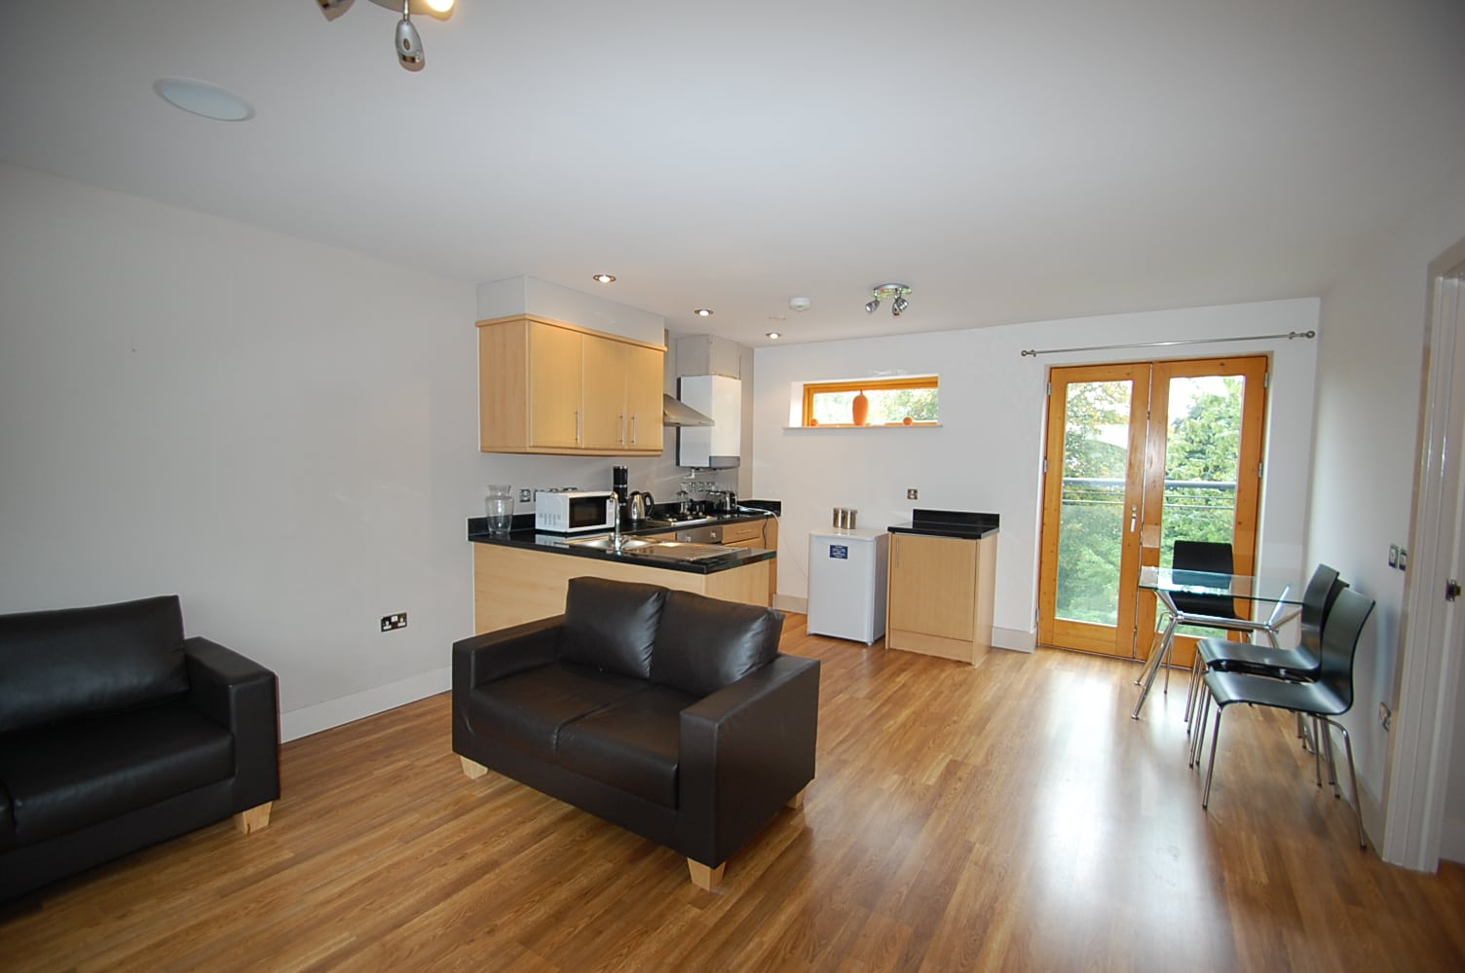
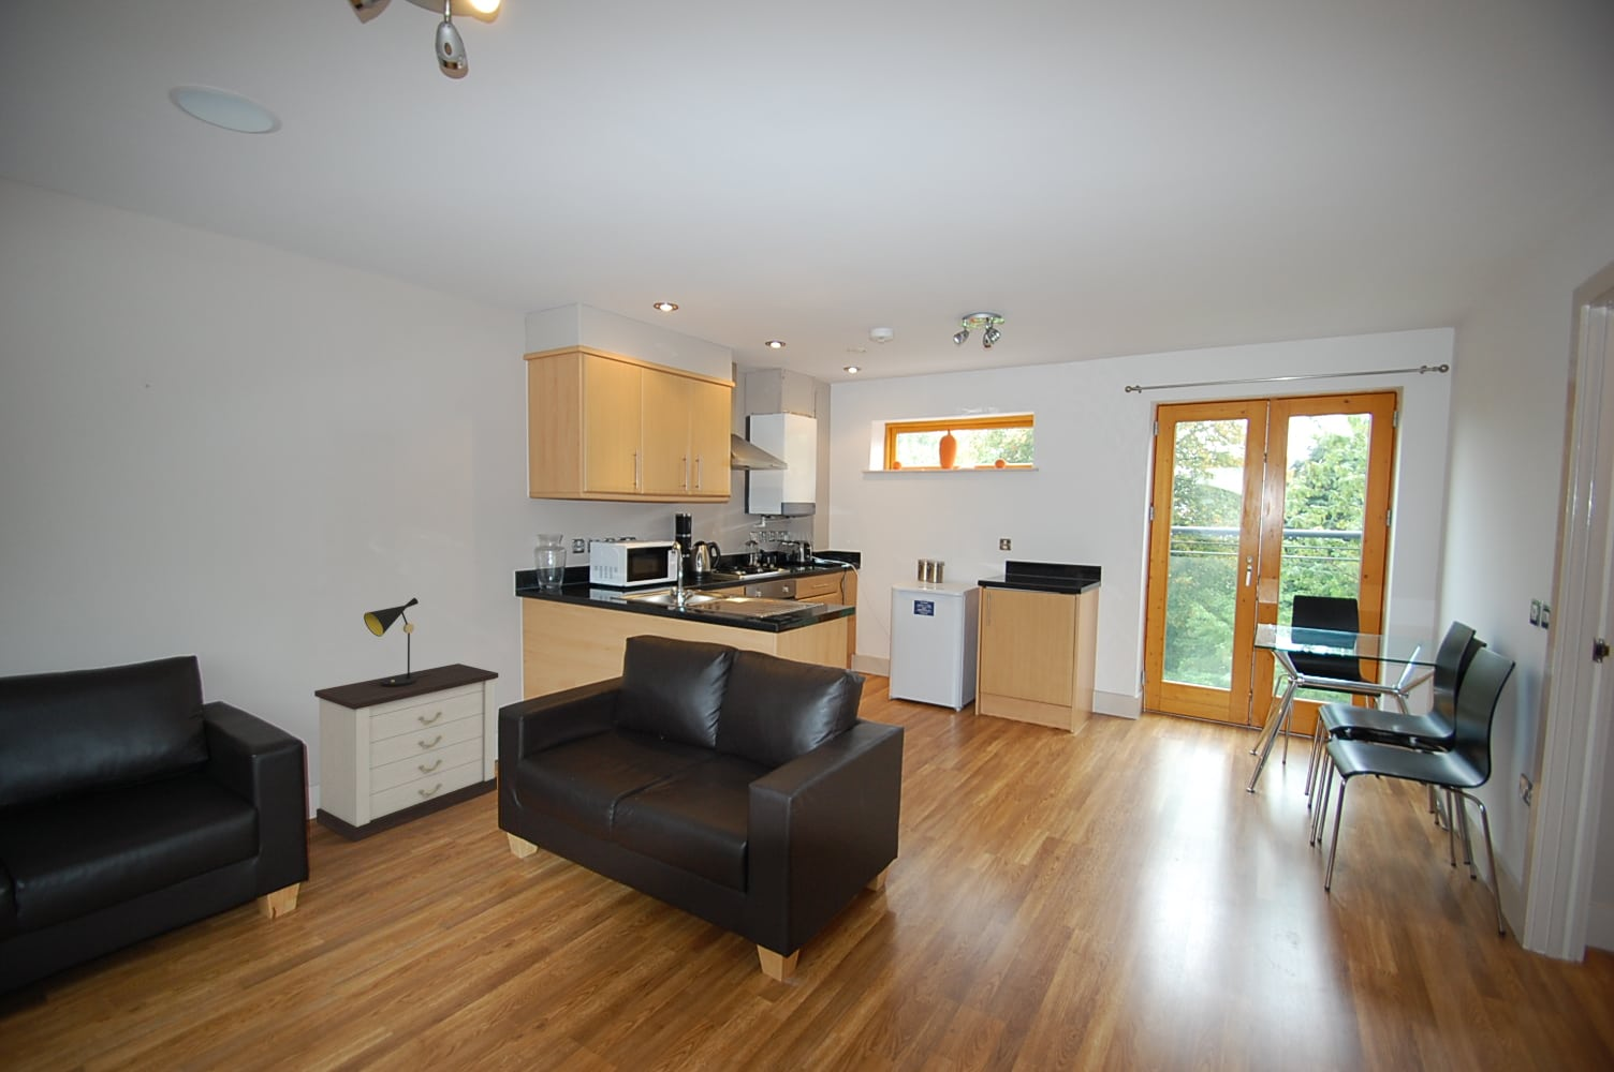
+ nightstand (412, 743)
+ table lamp (408, 640)
